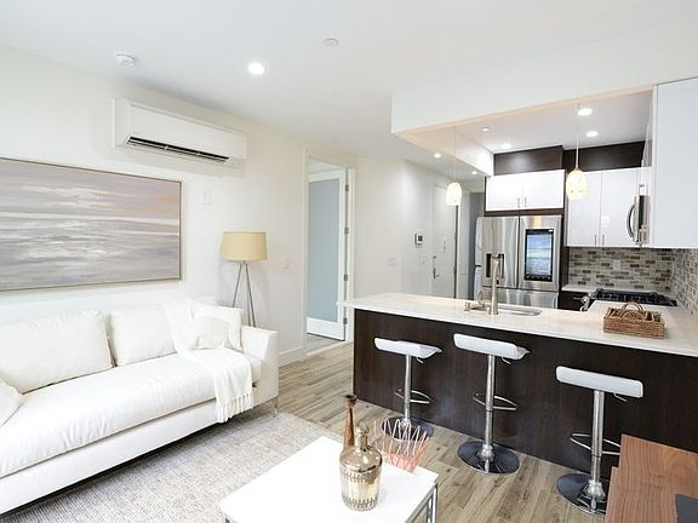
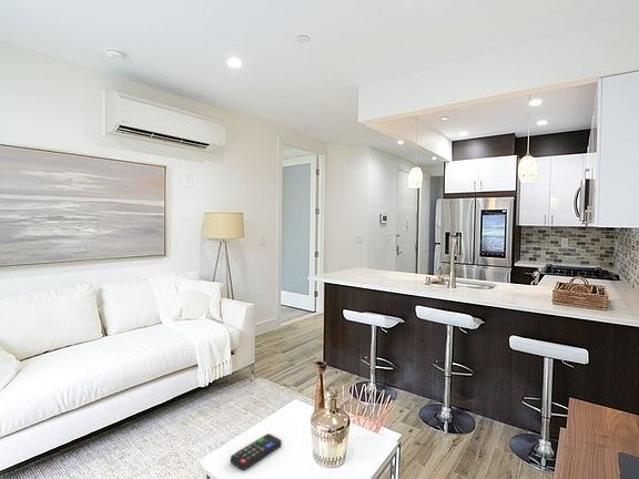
+ remote control (256, 450)
